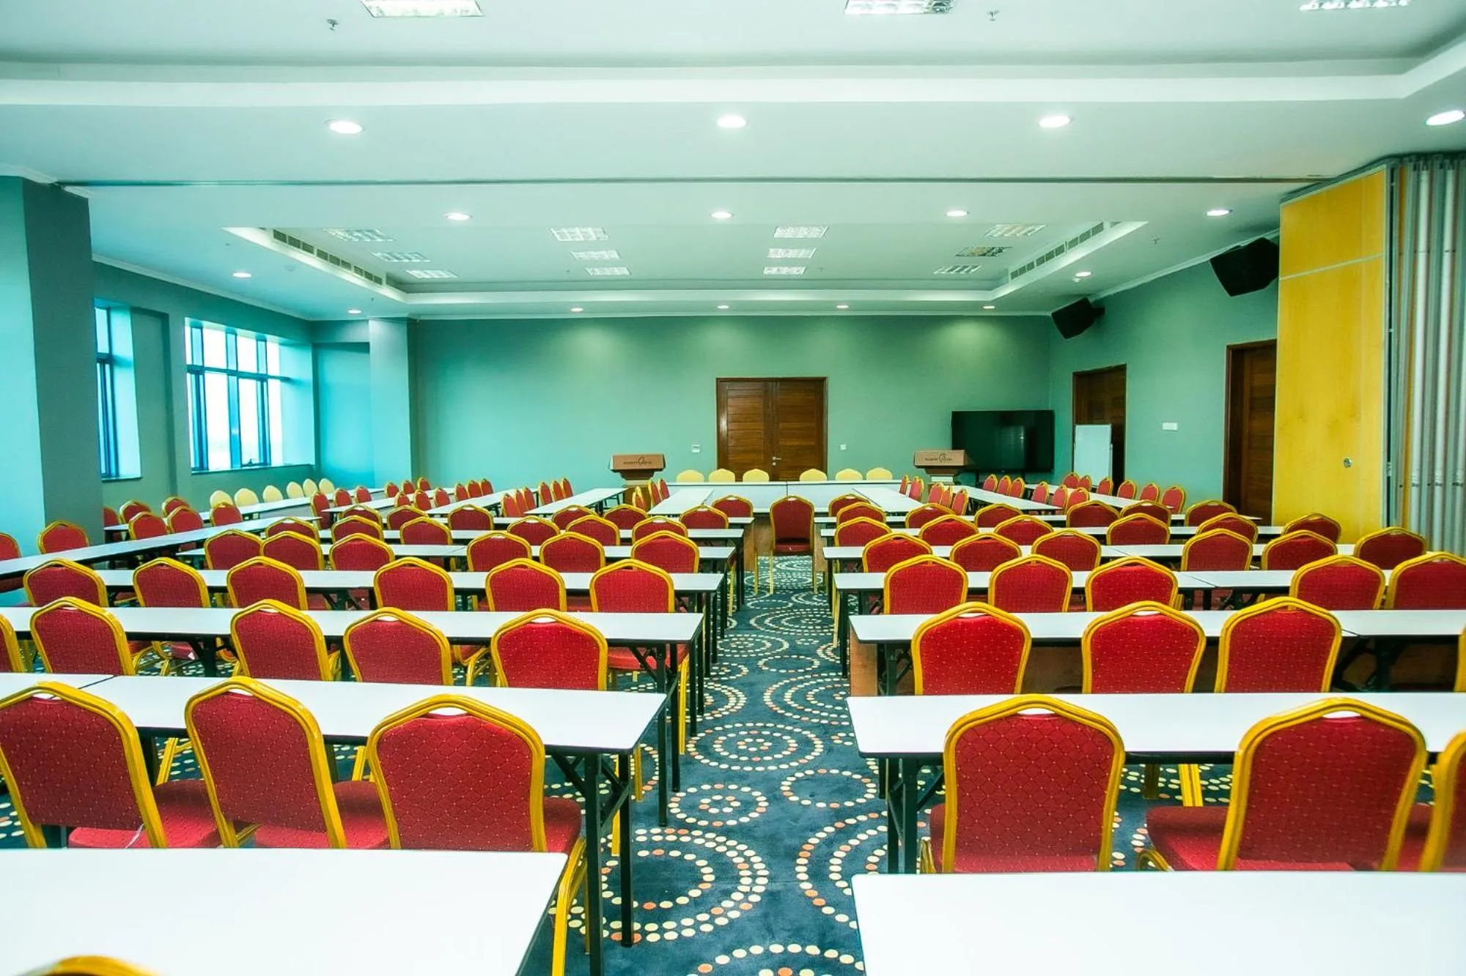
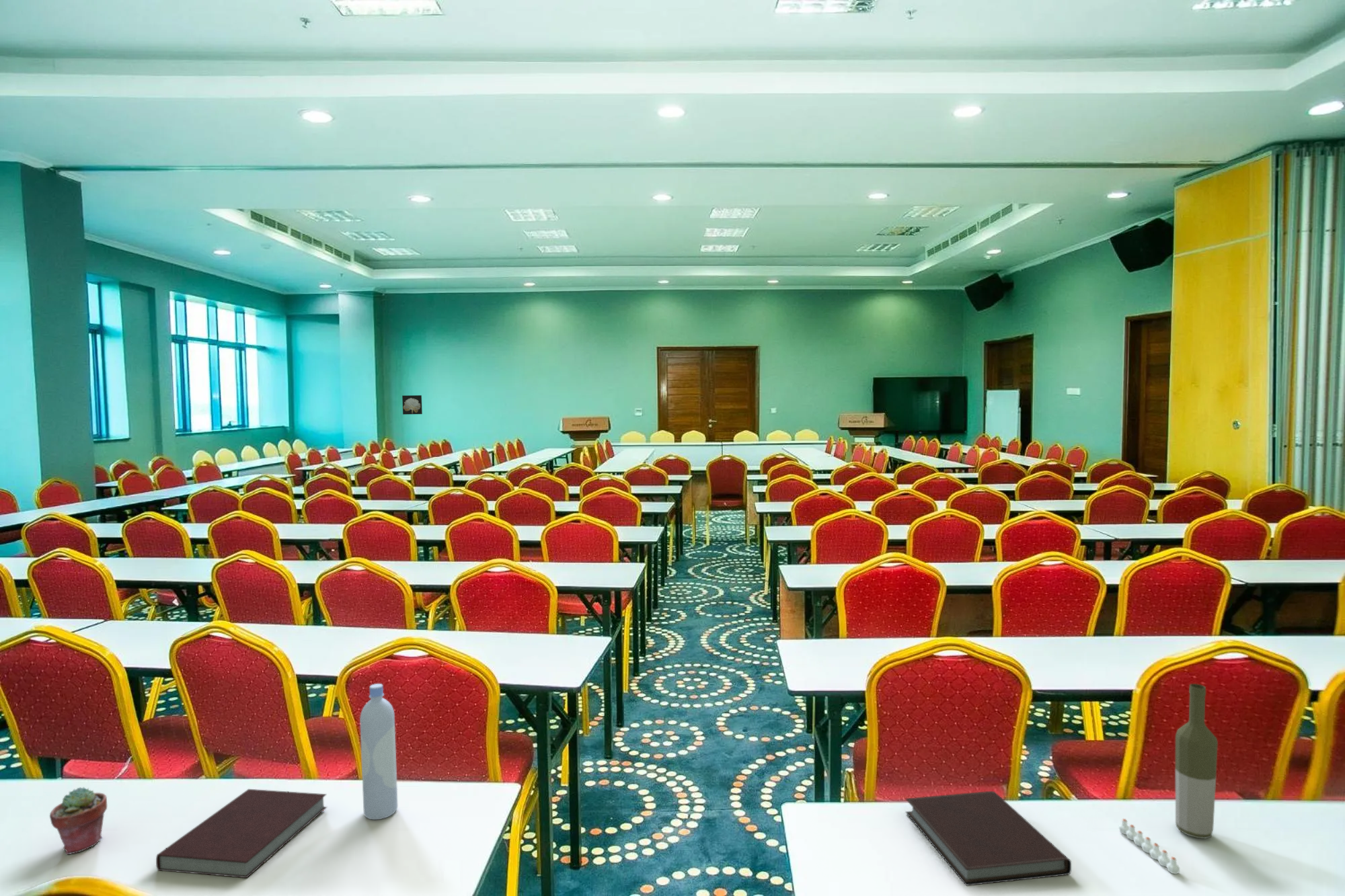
+ bottle (1196, 759)
+ notebook (247, 829)
+ potted succulent (79, 816)
+ jar (1147, 844)
+ notebook (982, 833)
+ bottle (378, 749)
+ wall art (412, 405)
